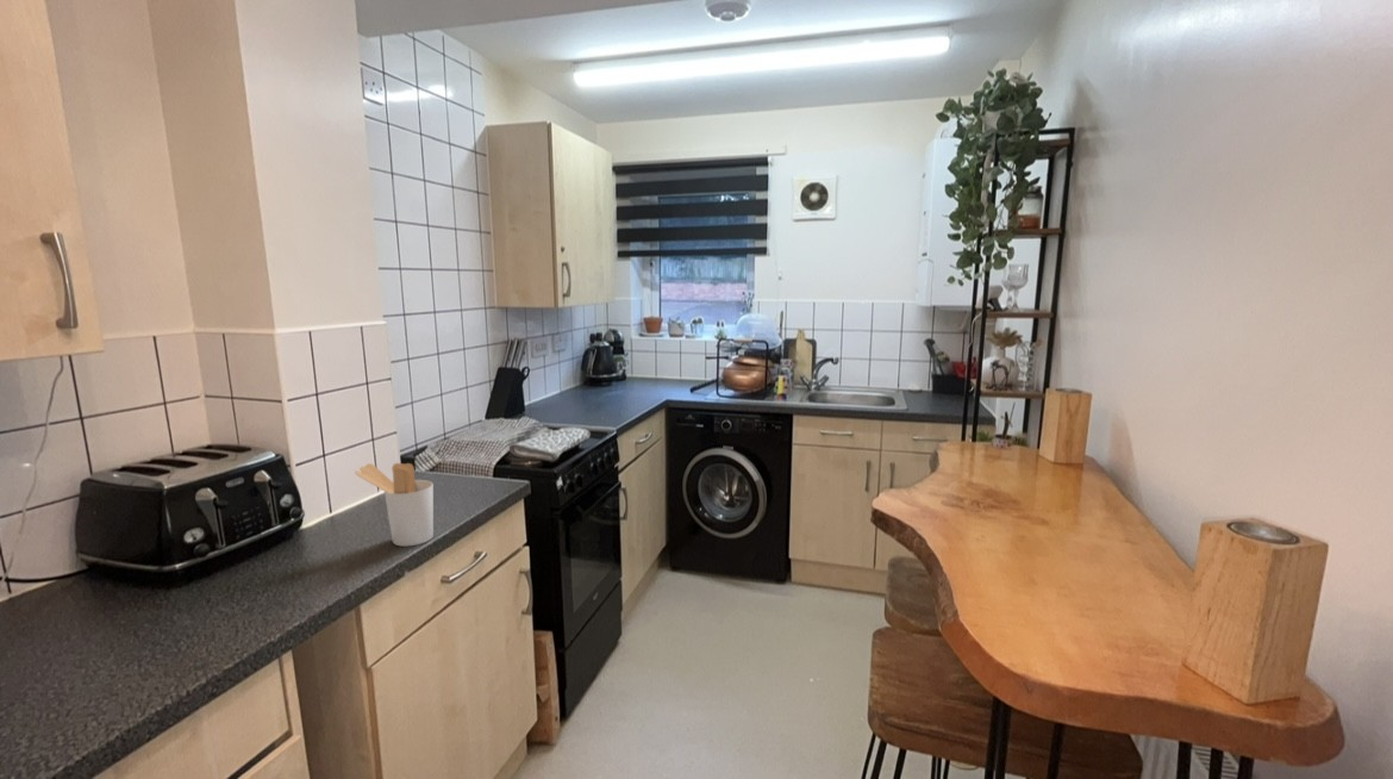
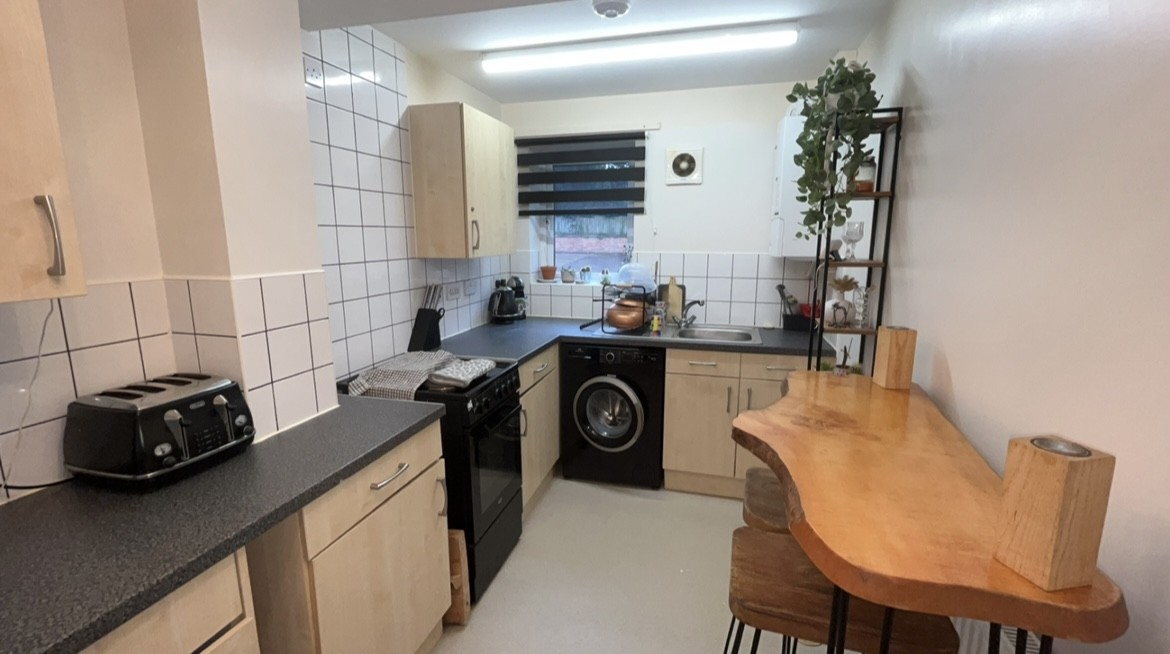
- utensil holder (396, 500)
